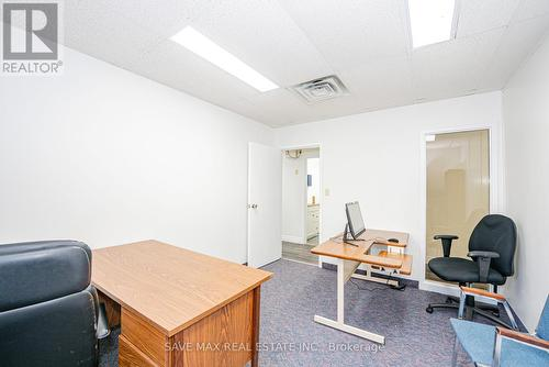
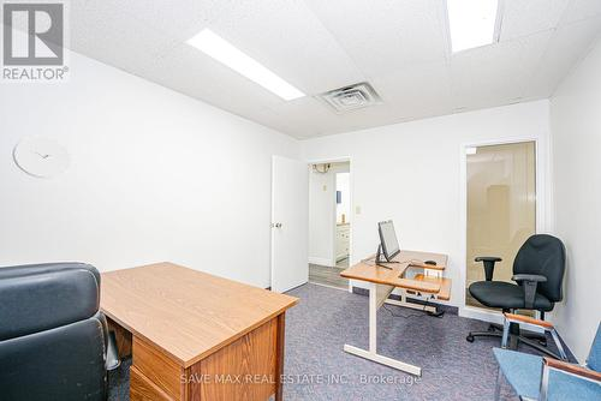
+ wall clock (44, 157)
